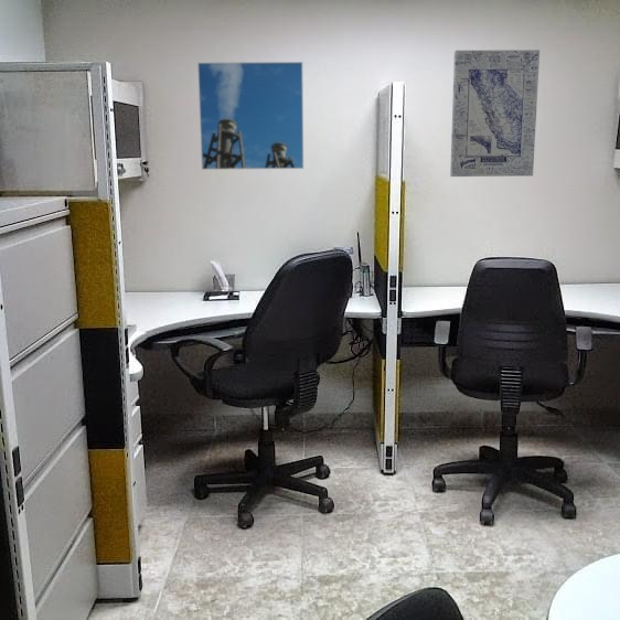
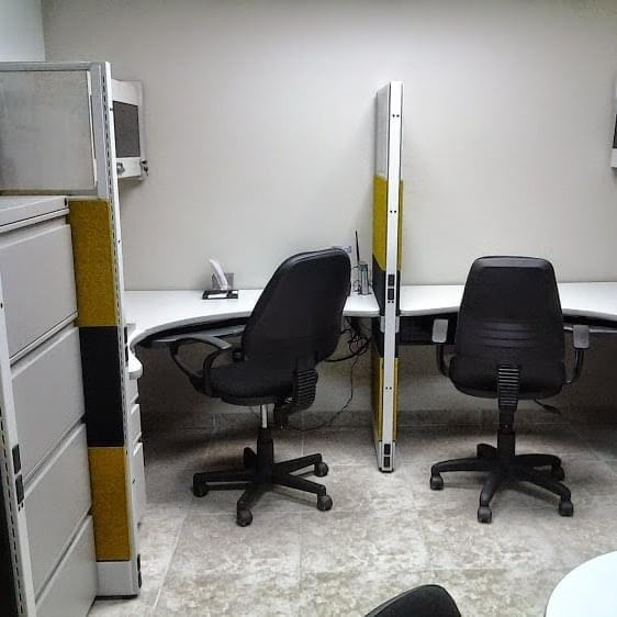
- wall art (493, 114)
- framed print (252, 116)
